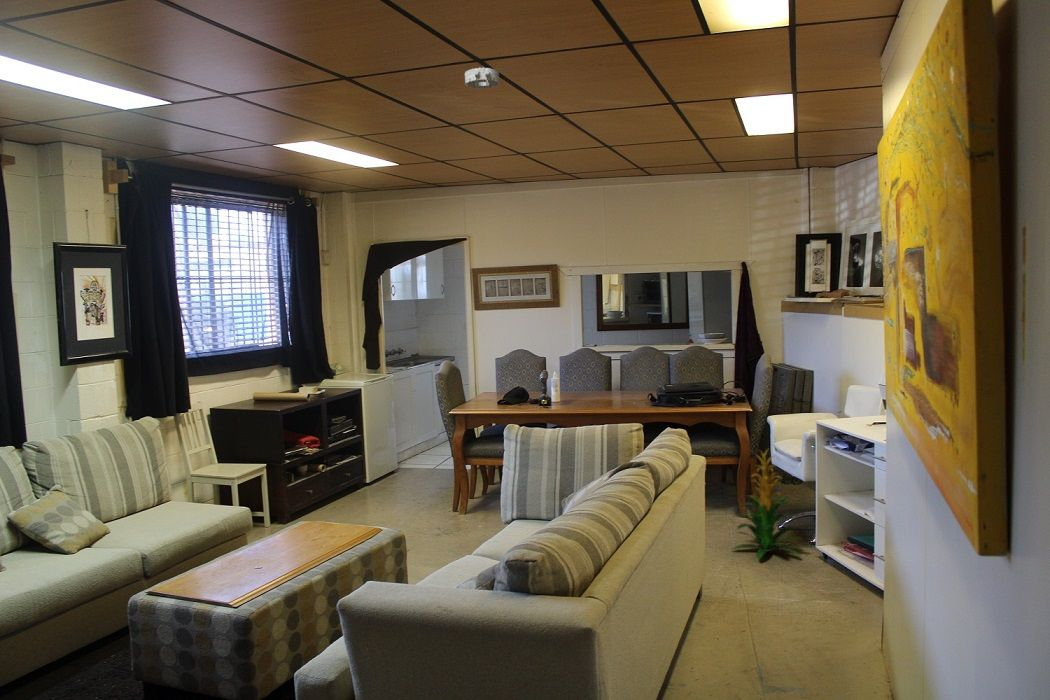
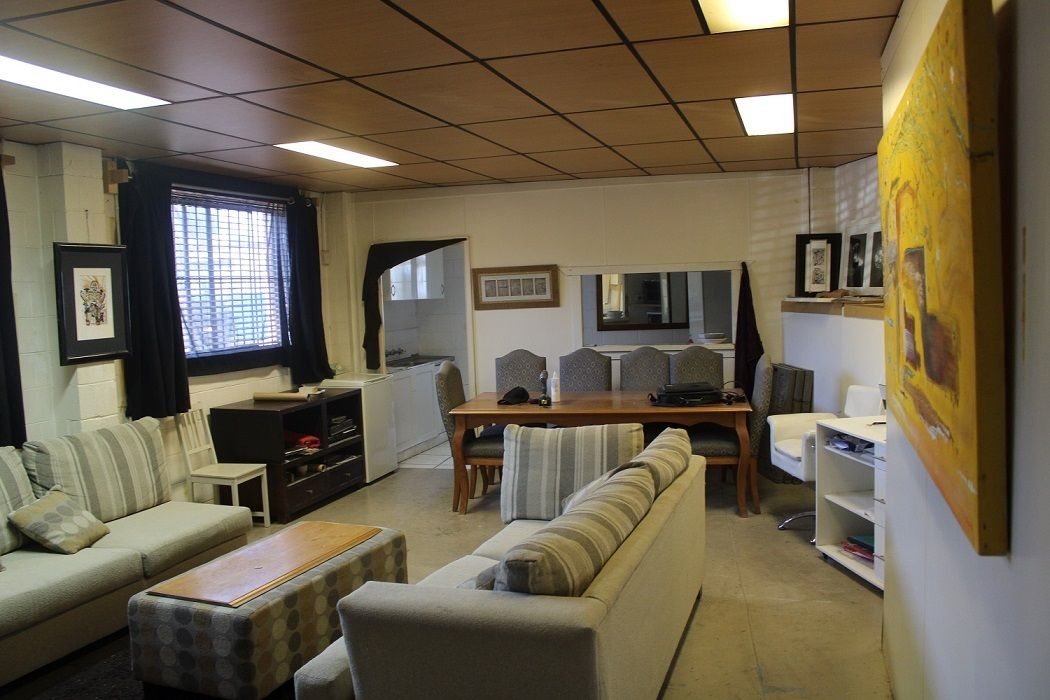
- smoke detector (481, 77)
- indoor plant (766, 500)
